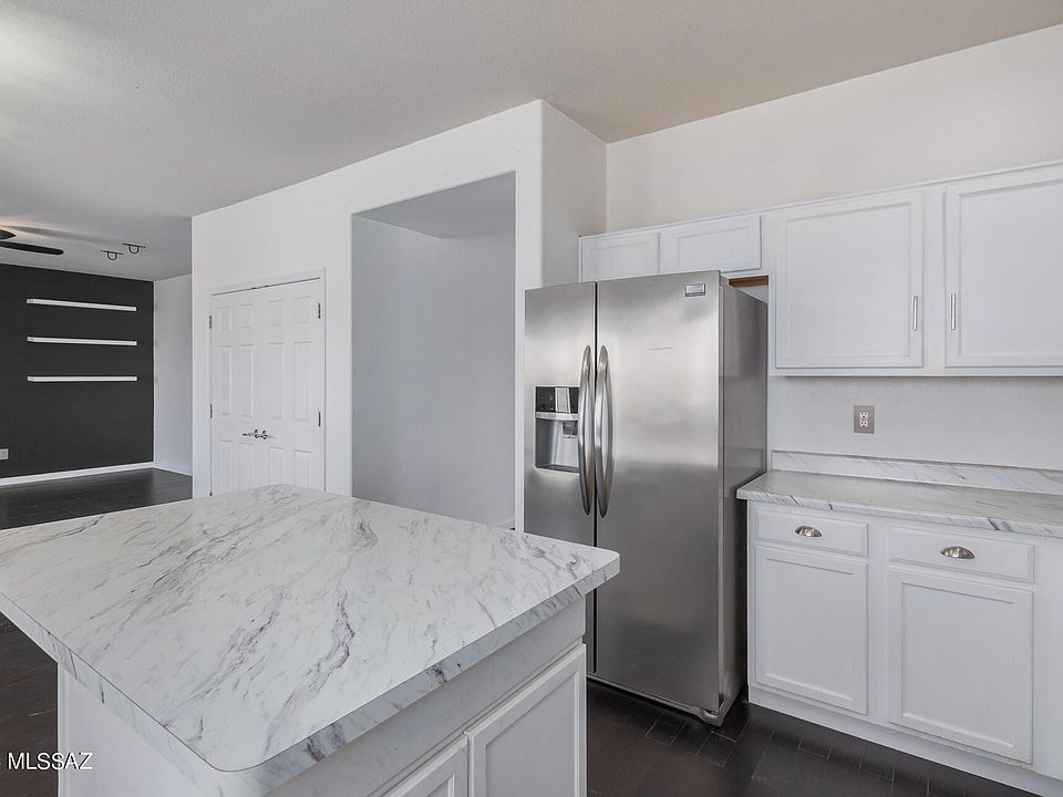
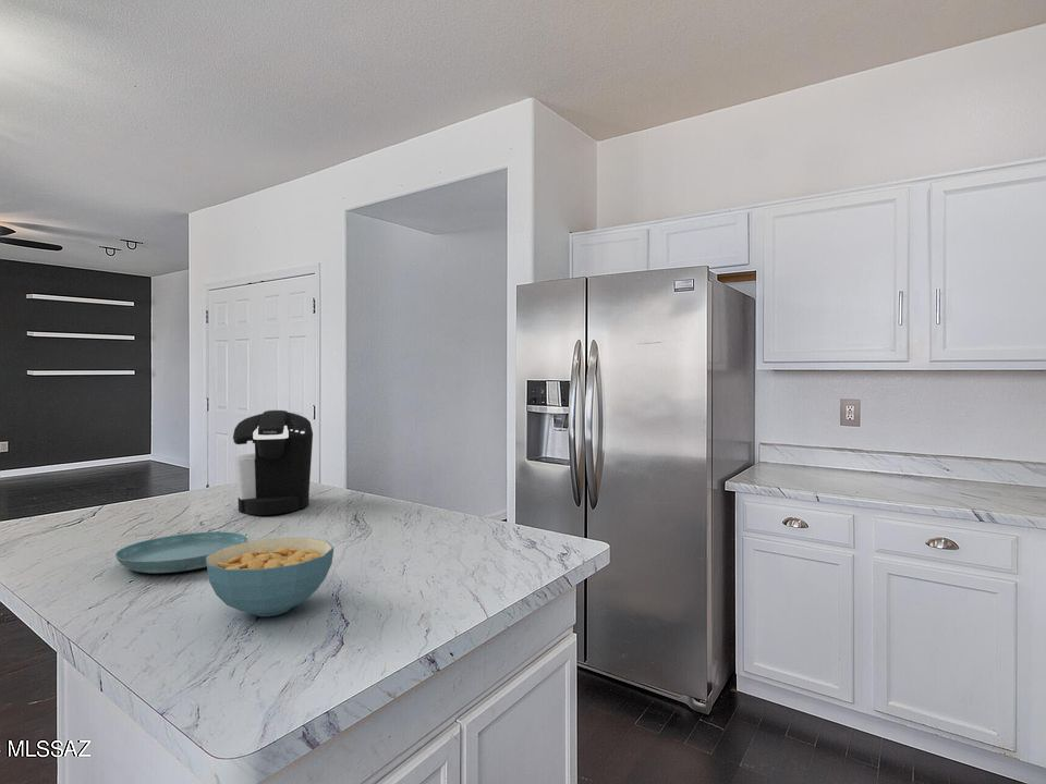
+ cereal bowl (271, 580)
+ saucer (184, 552)
+ coffee maker (273, 458)
